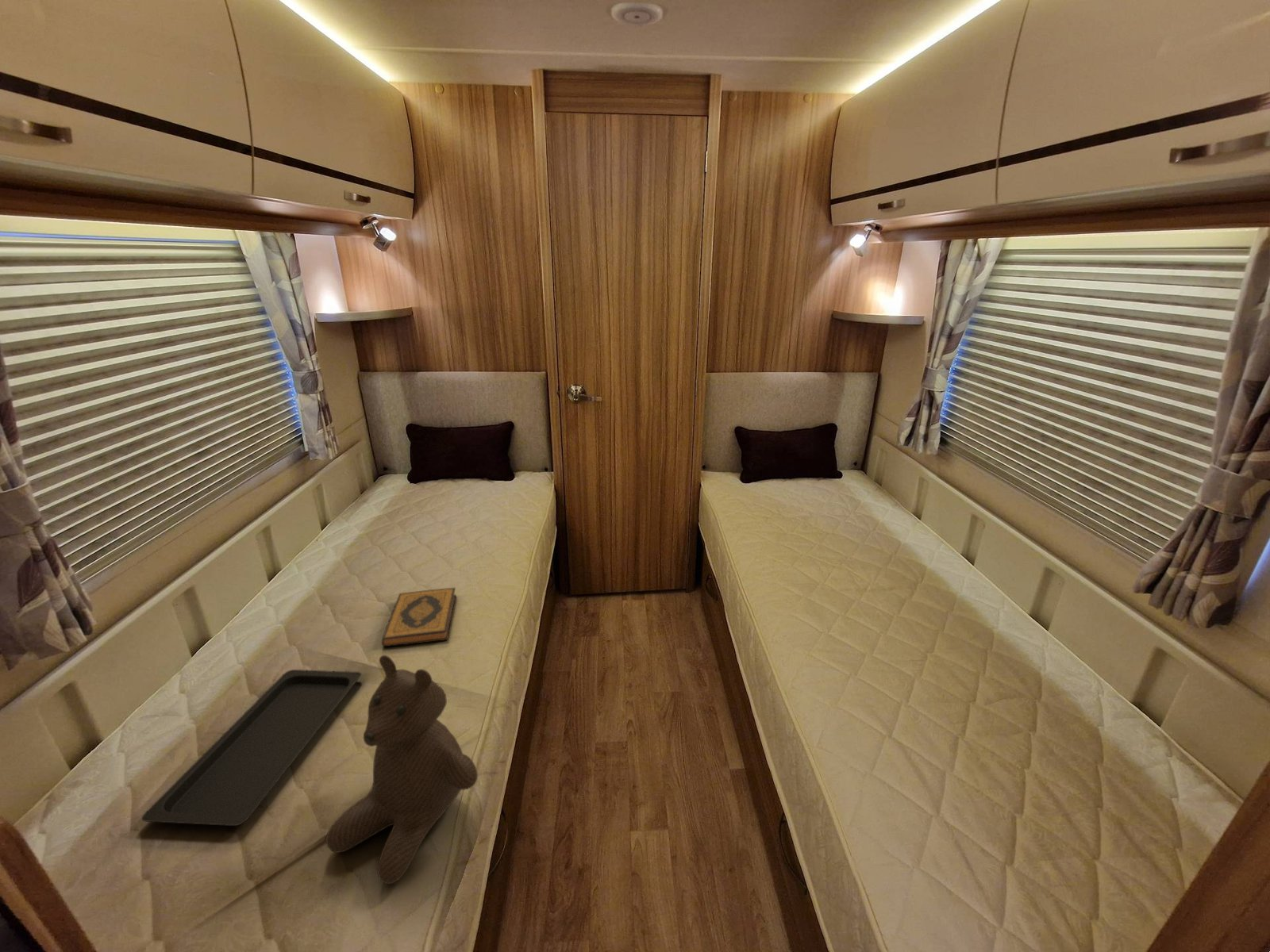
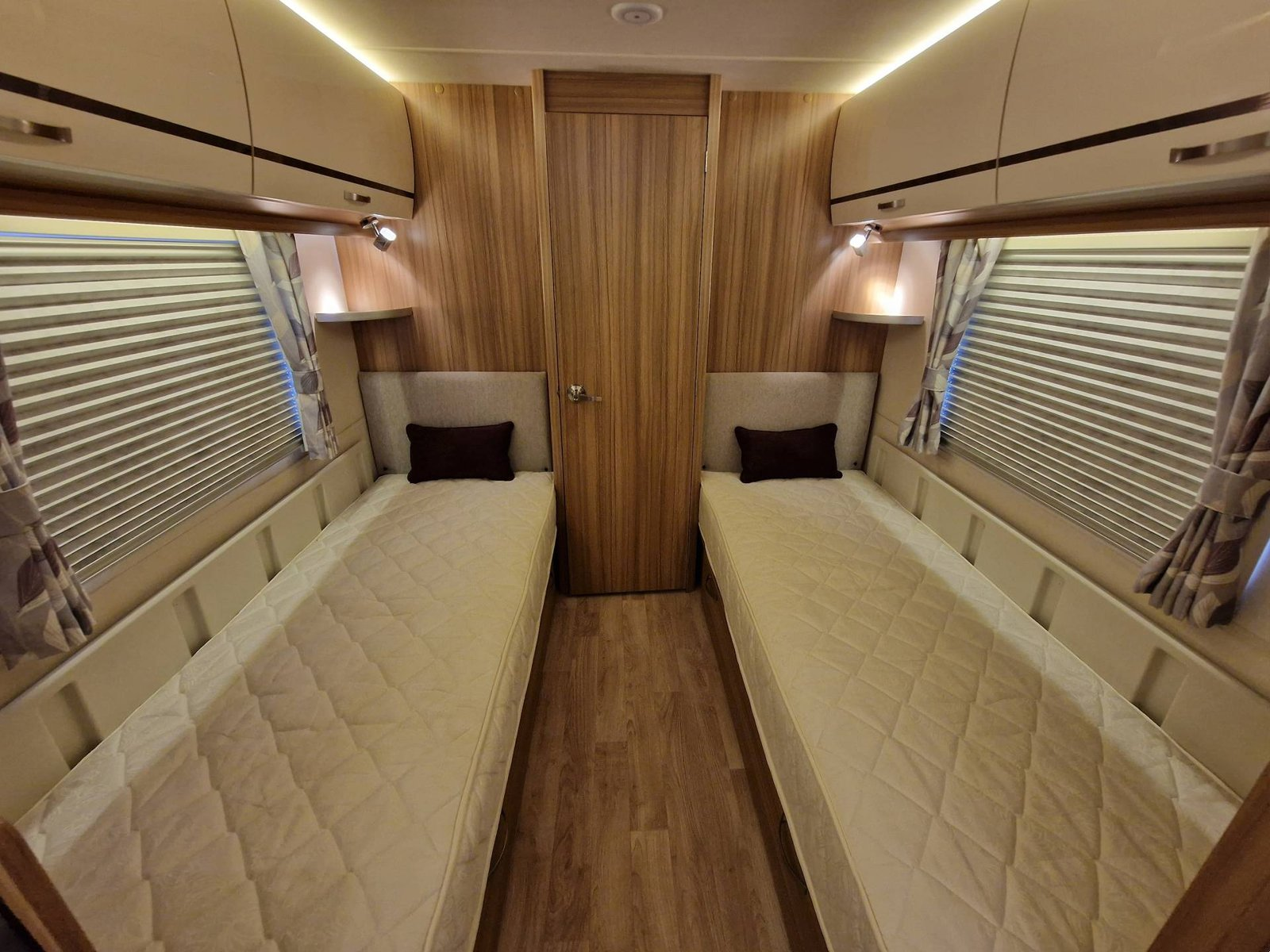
- teddy bear (394, 754)
- serving tray (270, 738)
- hardback book (421, 615)
